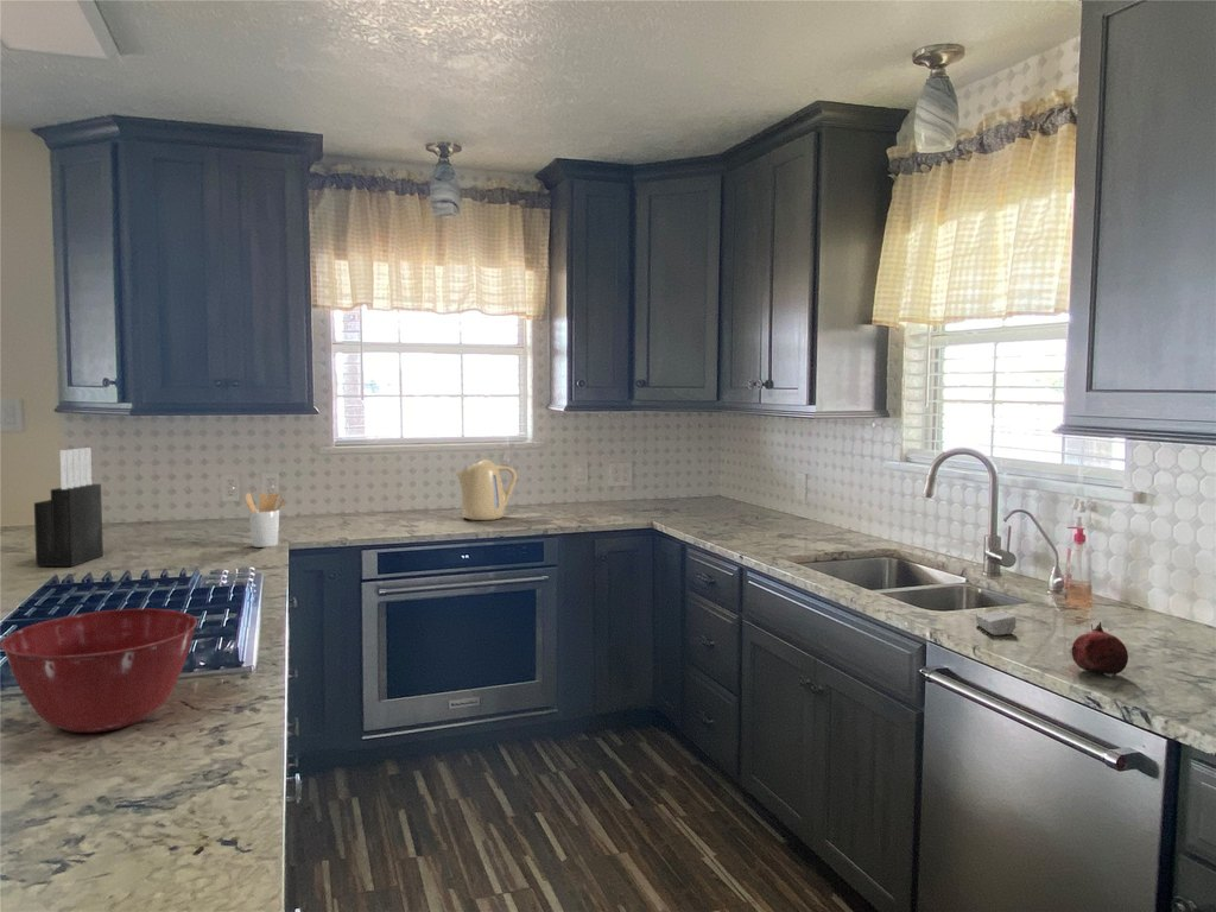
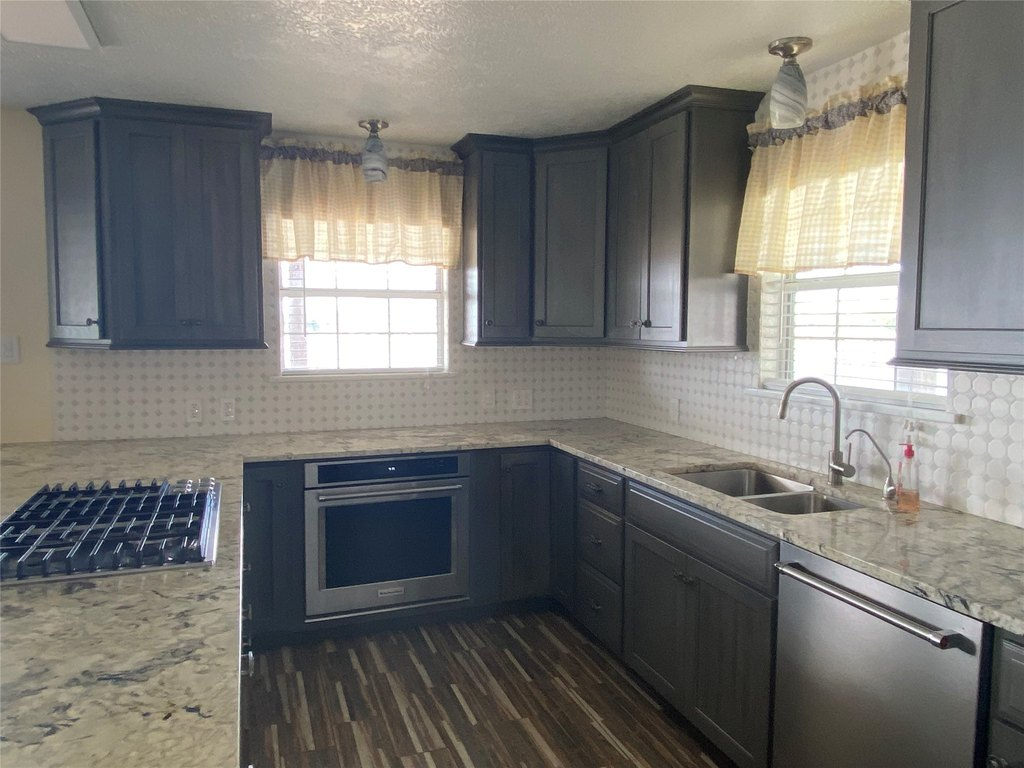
- fruit (1100, 647)
- kettle (486, 488)
- utensil holder (266, 518)
- soap bar (995, 620)
- knife block (64, 505)
- mixing bowl (104, 673)
